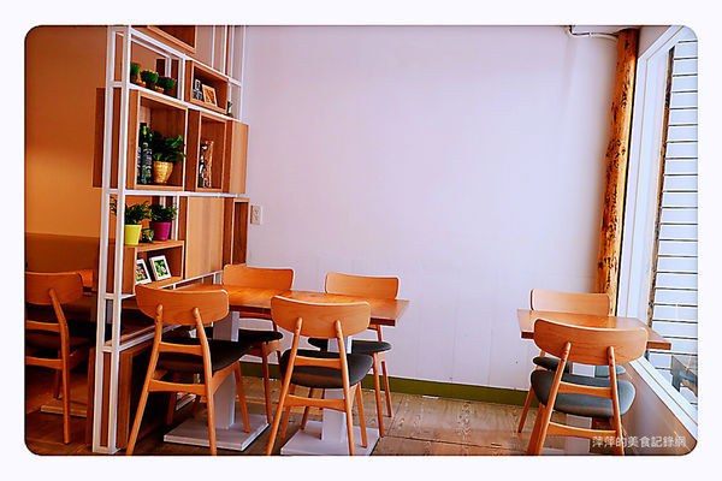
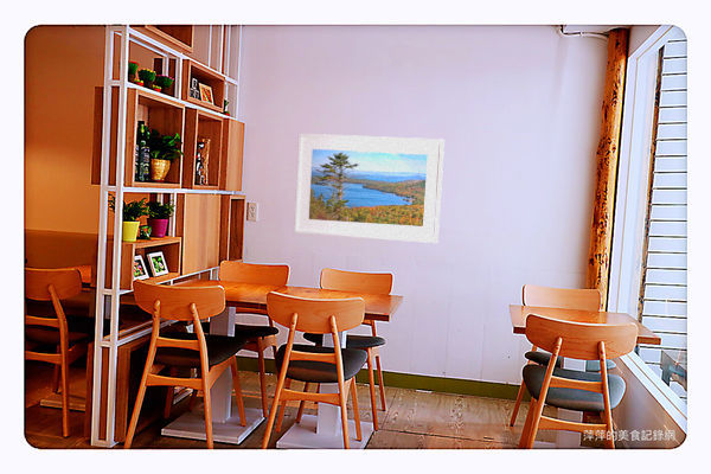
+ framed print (367, 187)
